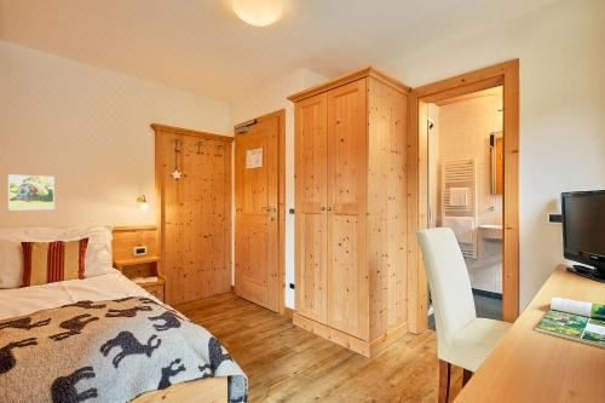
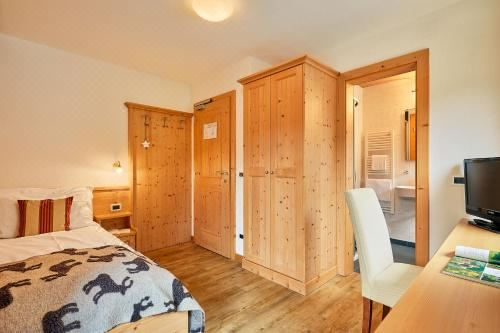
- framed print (31, 192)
